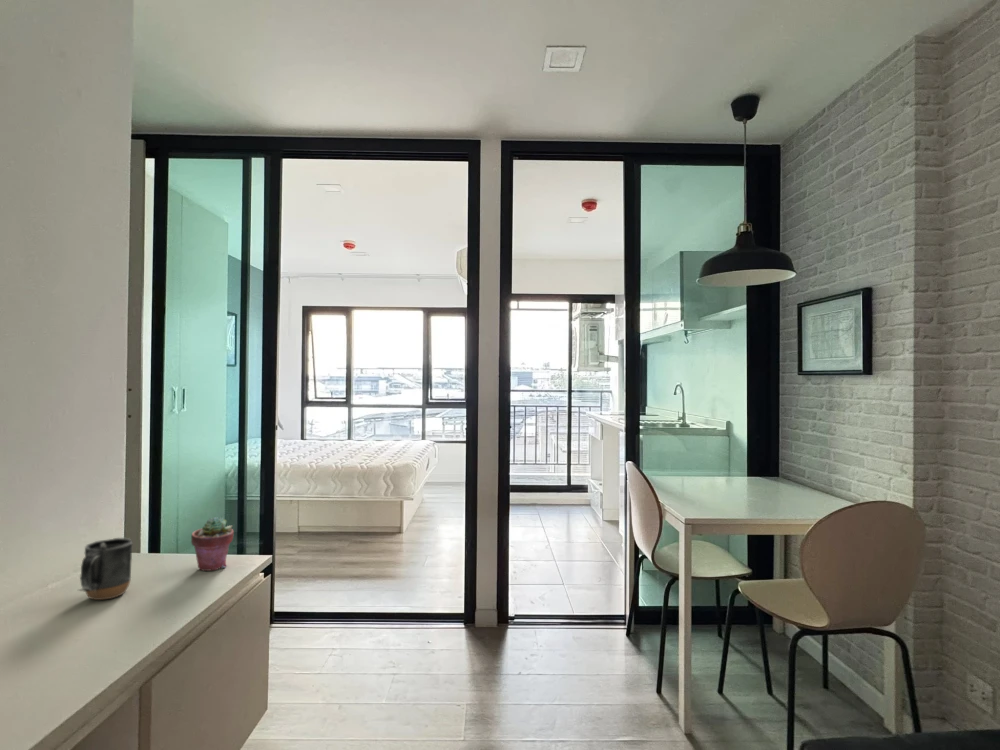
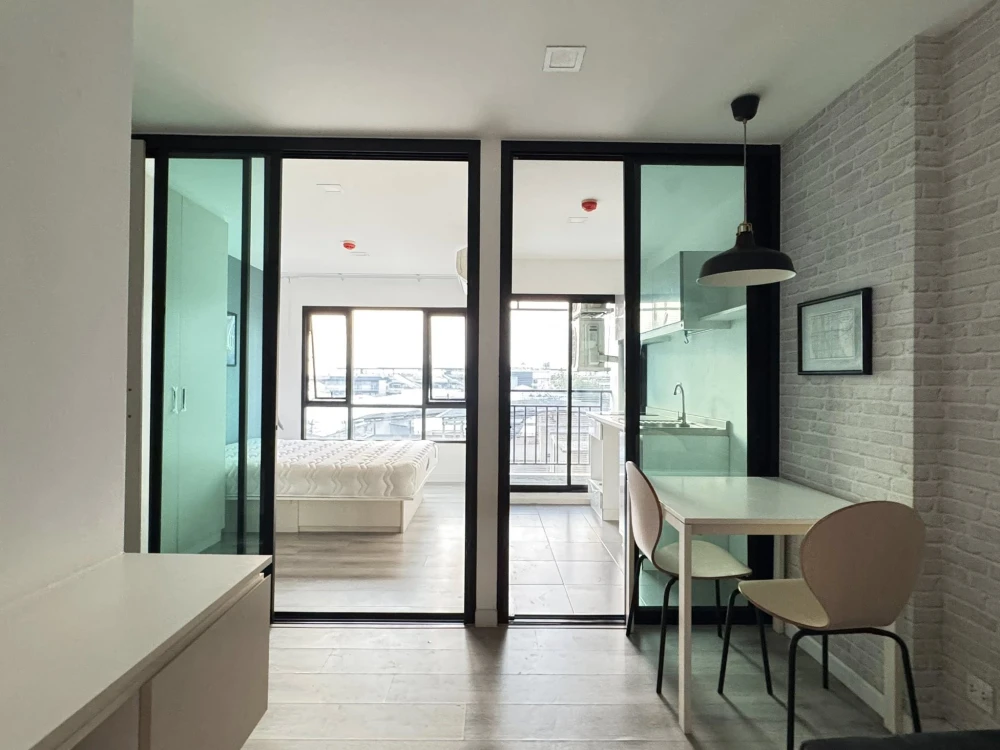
- potted succulent (212, 542)
- mug (101, 568)
